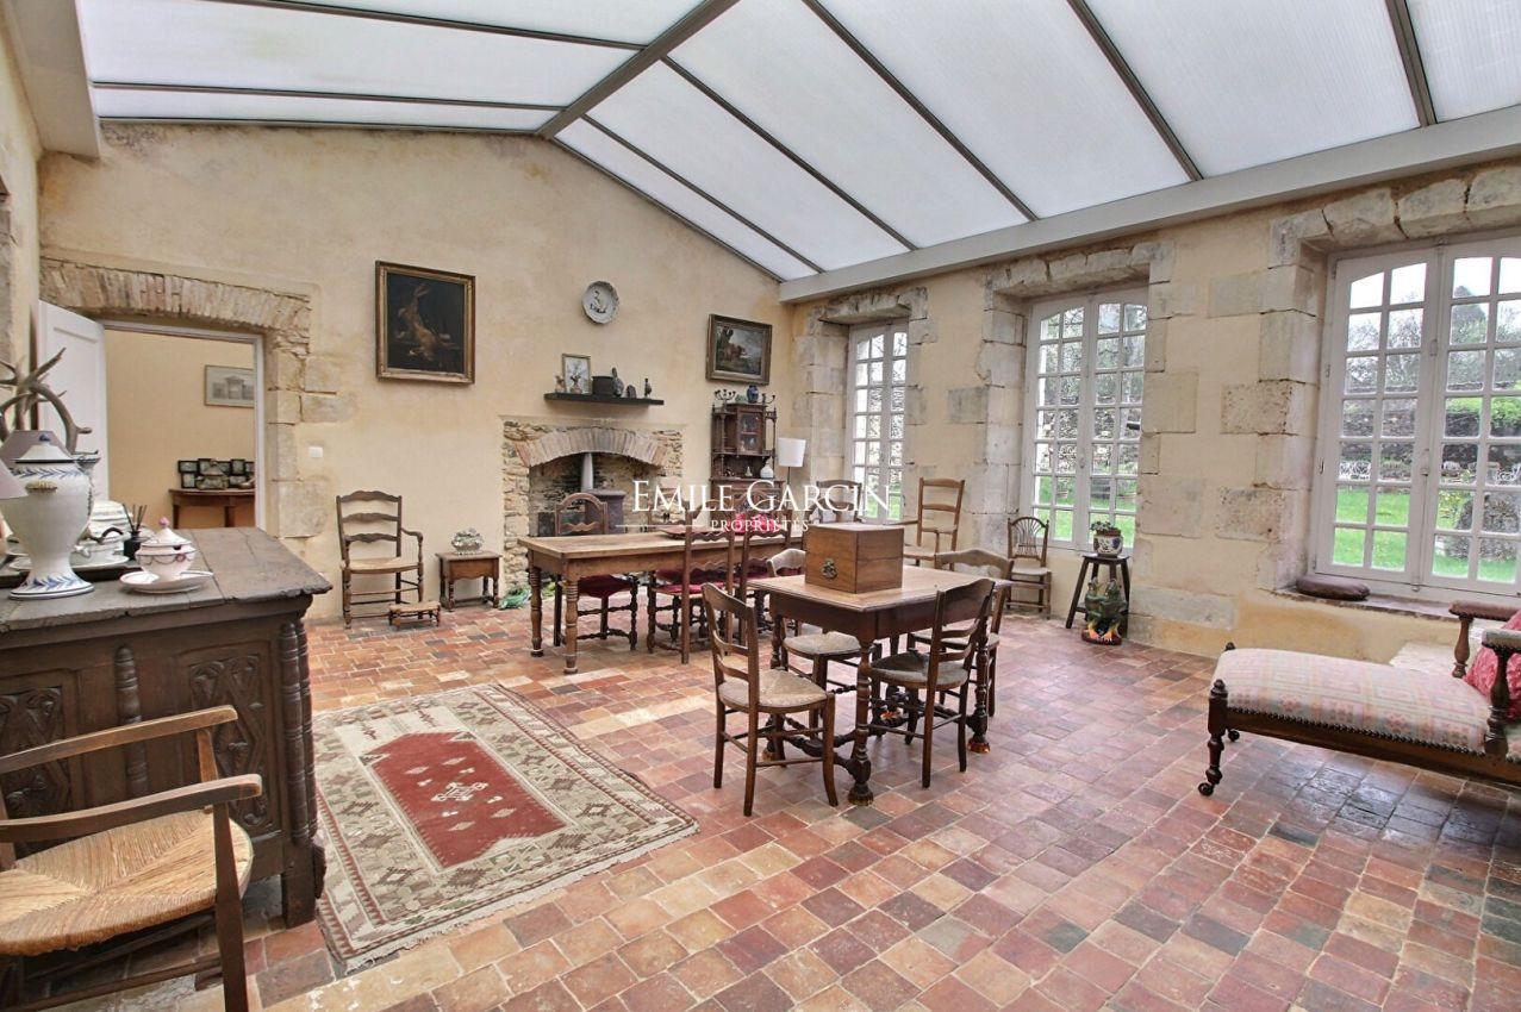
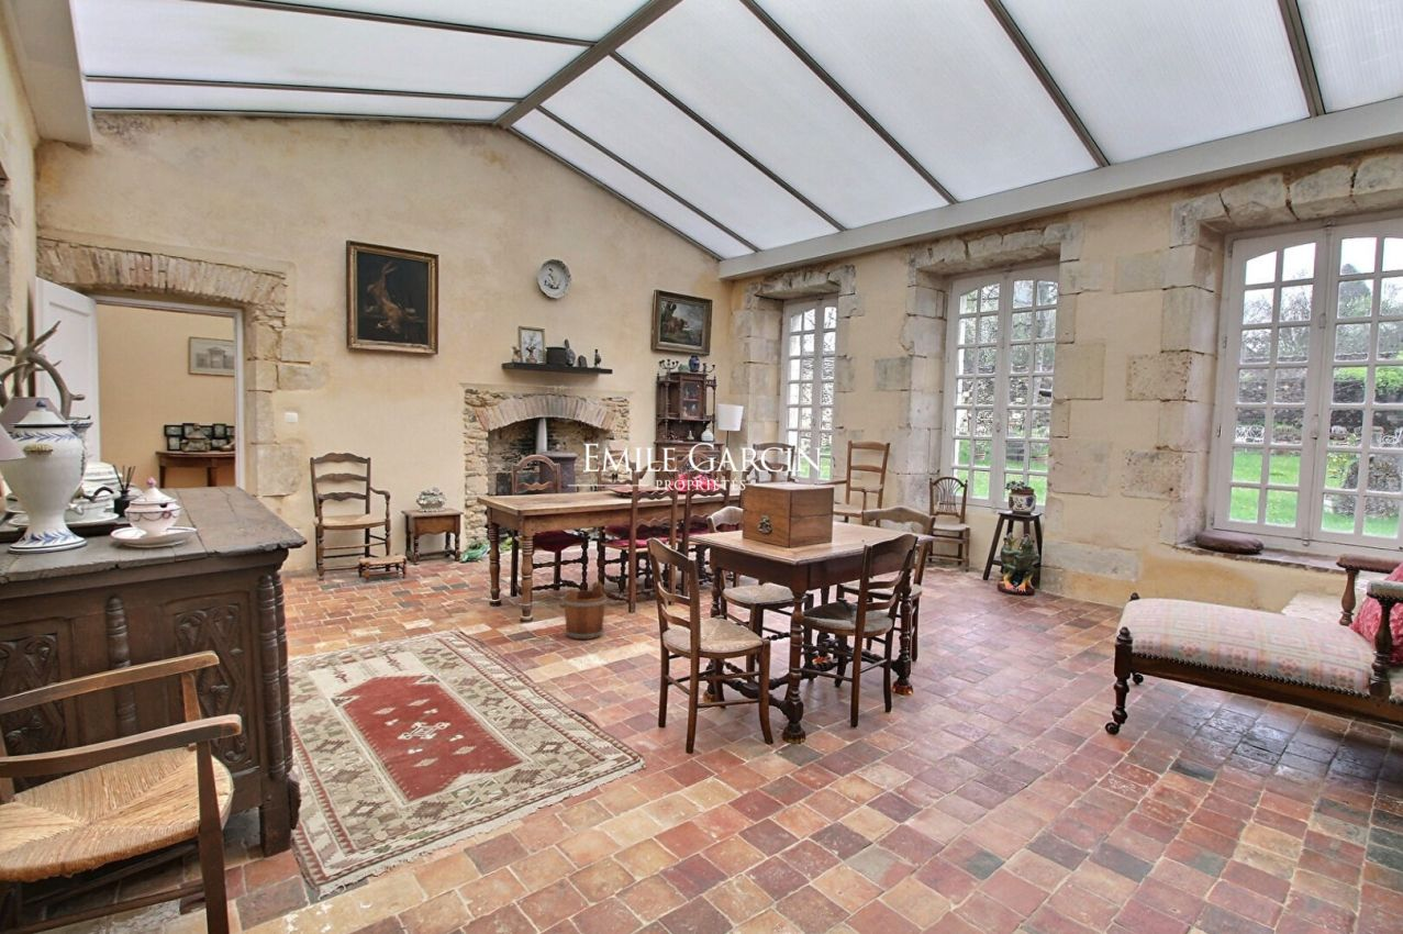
+ bucket (582, 610)
